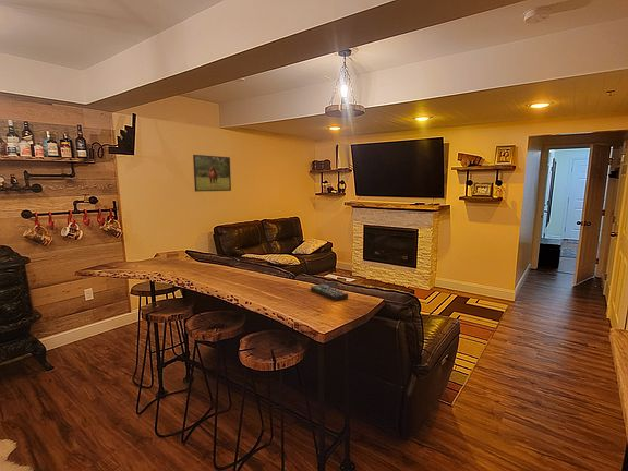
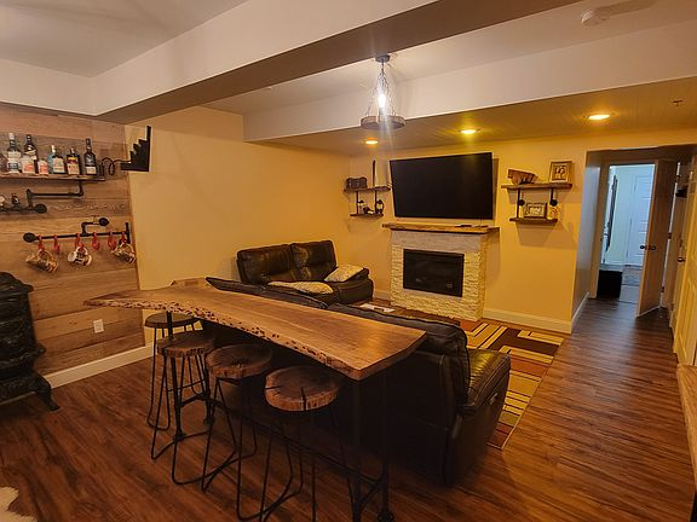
- remote control (328, 291)
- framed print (213, 173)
